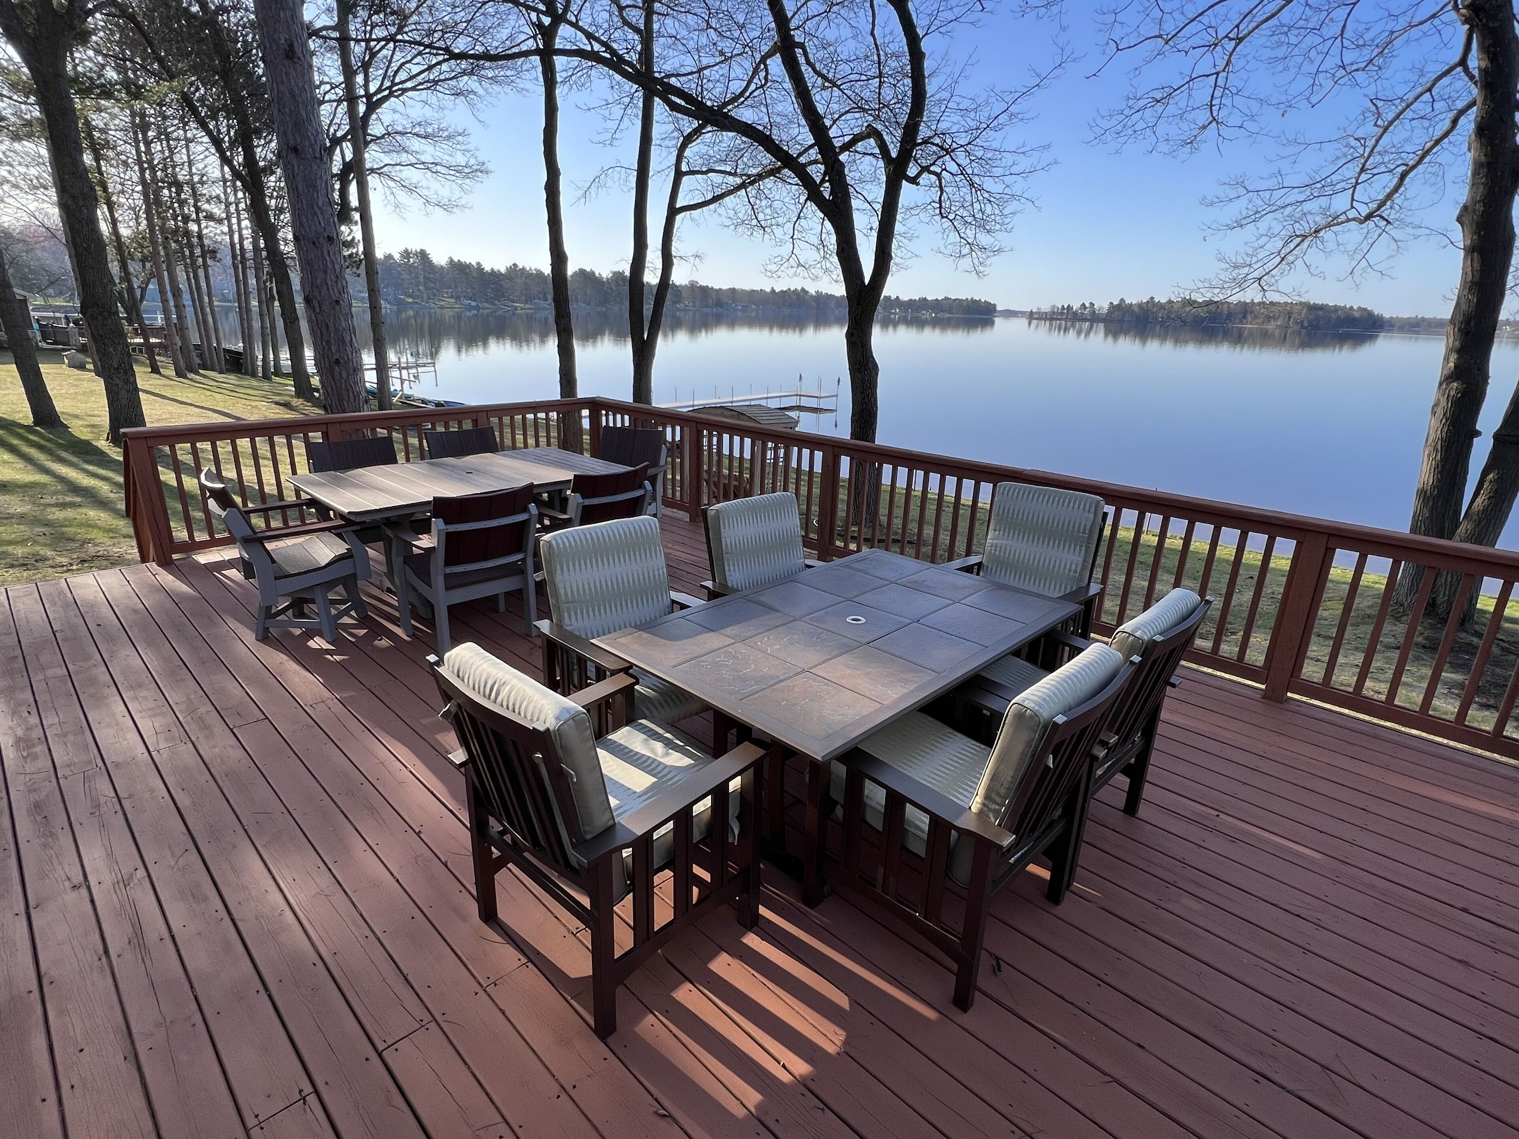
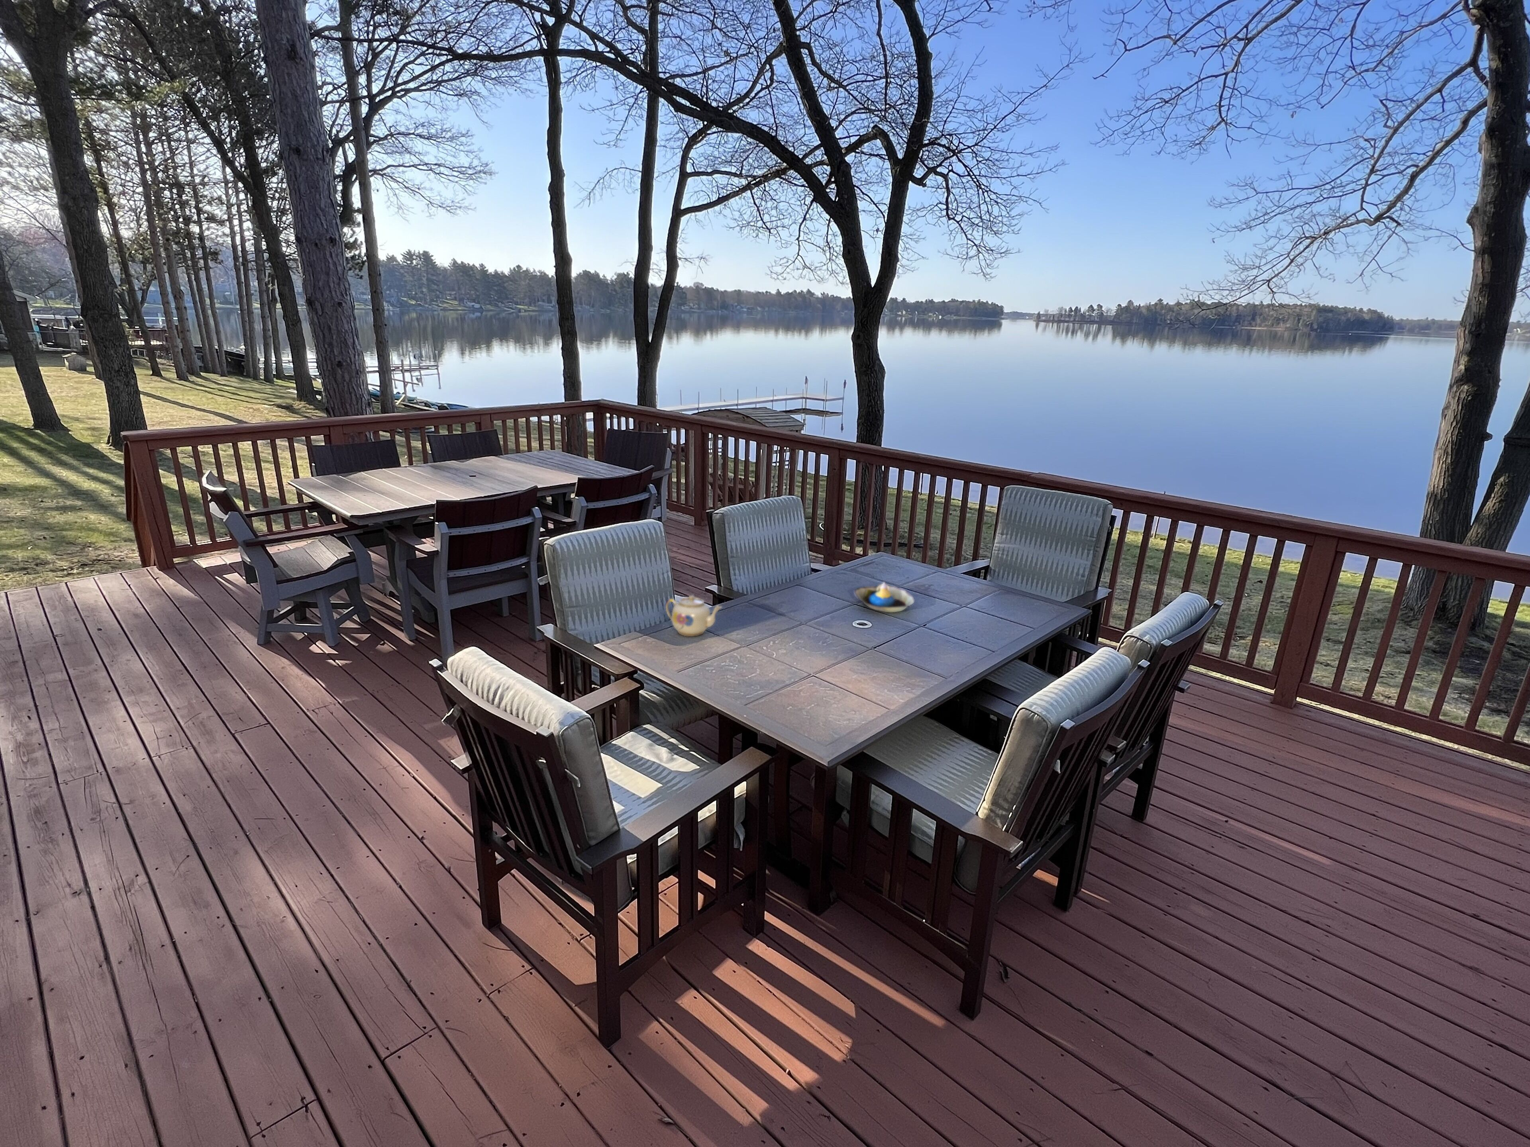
+ teapot (693, 613)
+ decorative bowl (878, 593)
